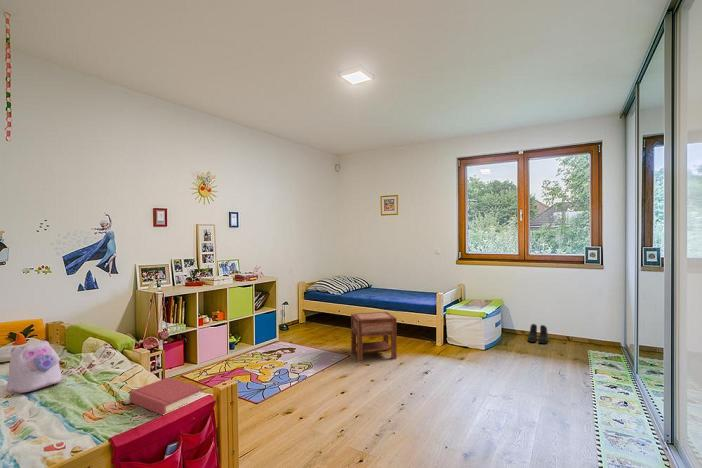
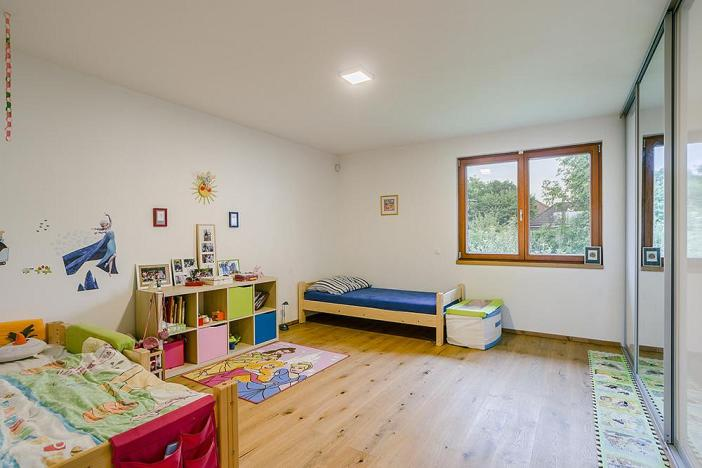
- boots (536, 333)
- nightstand (372, 334)
- hardback book (166, 395)
- plush toy (36, 364)
